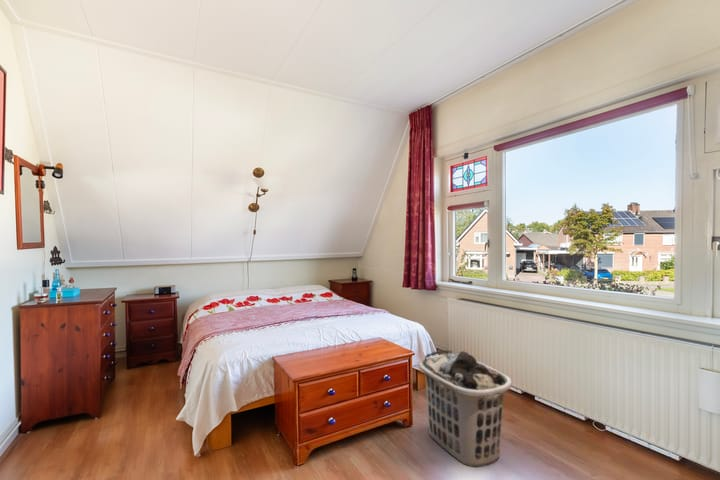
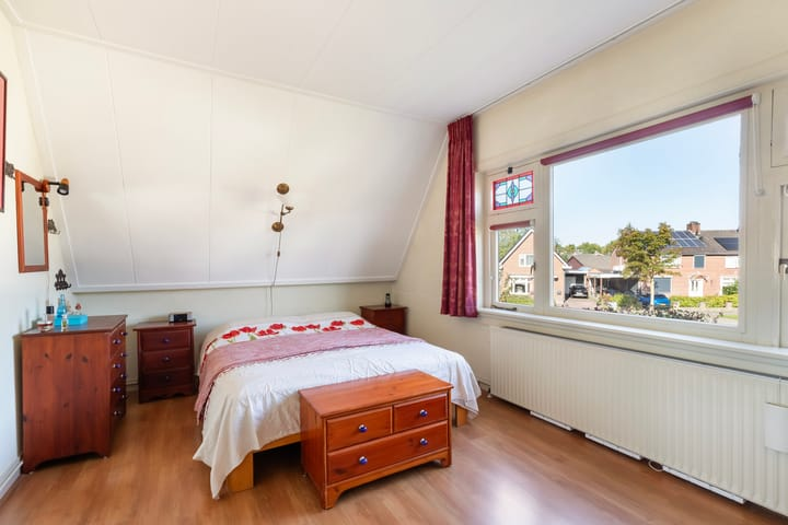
- clothes hamper (462, 399)
